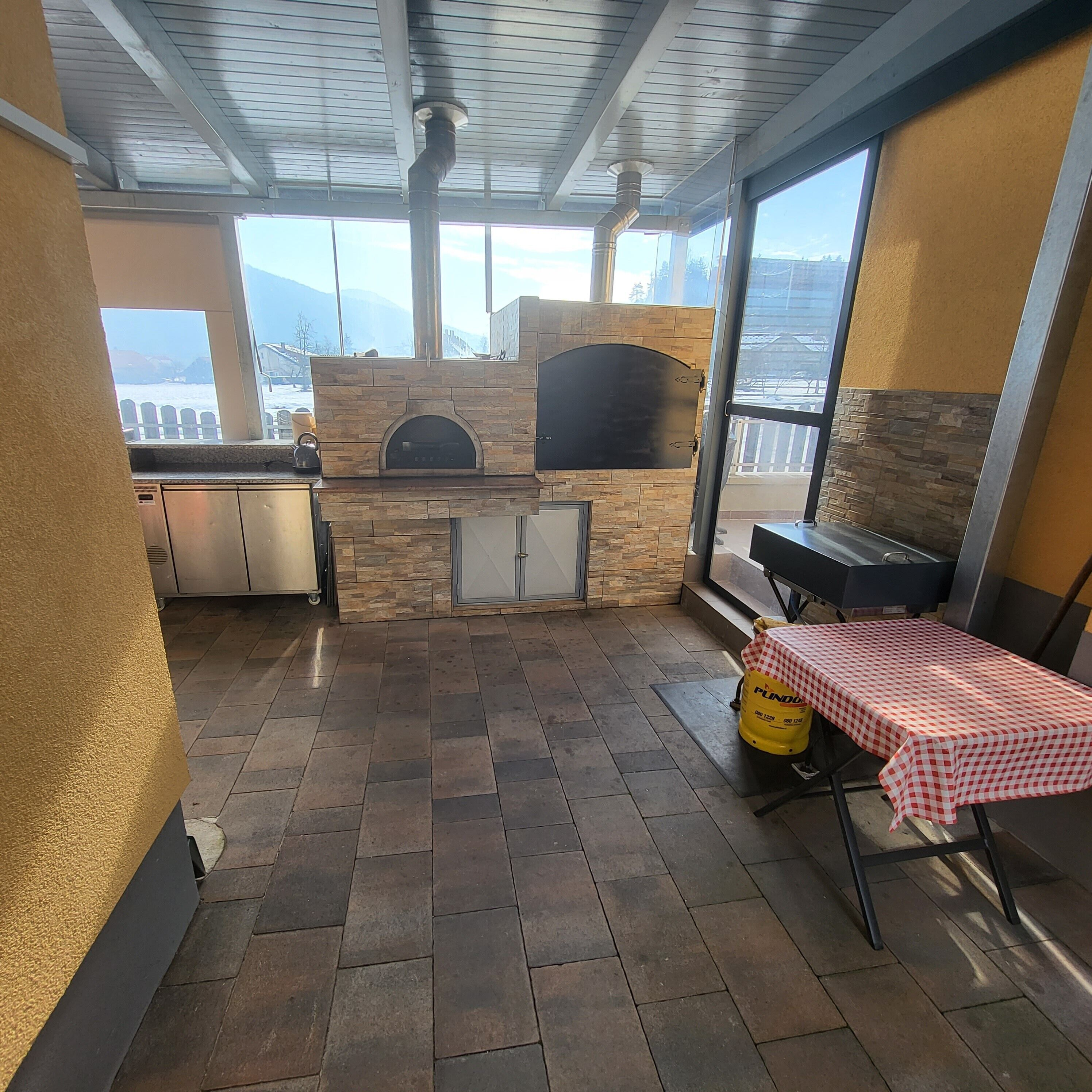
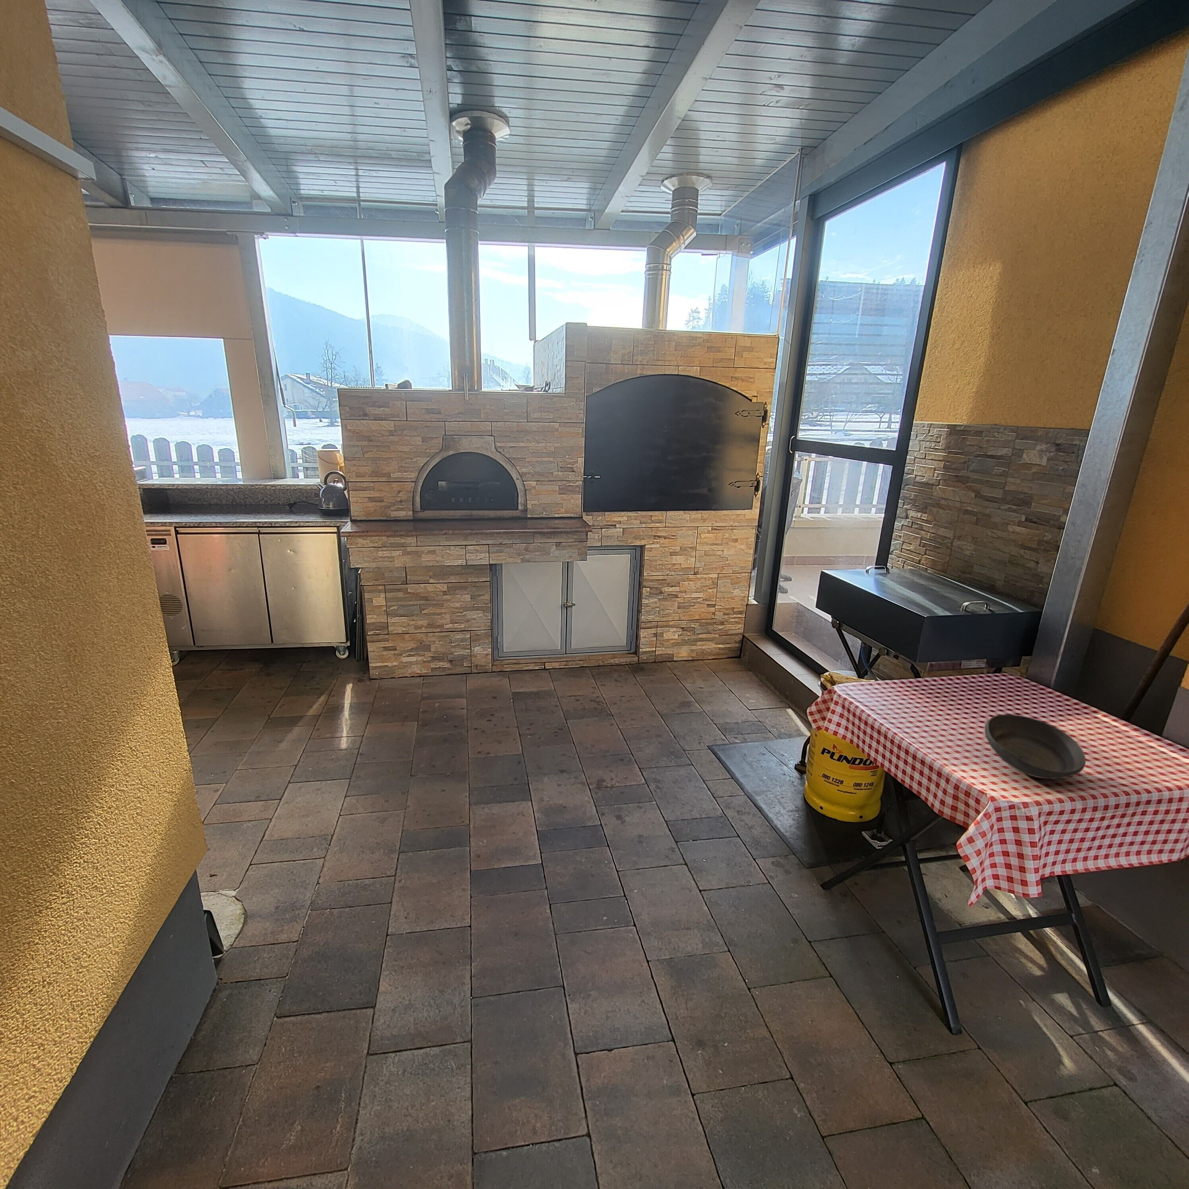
+ bowl (1031, 750)
